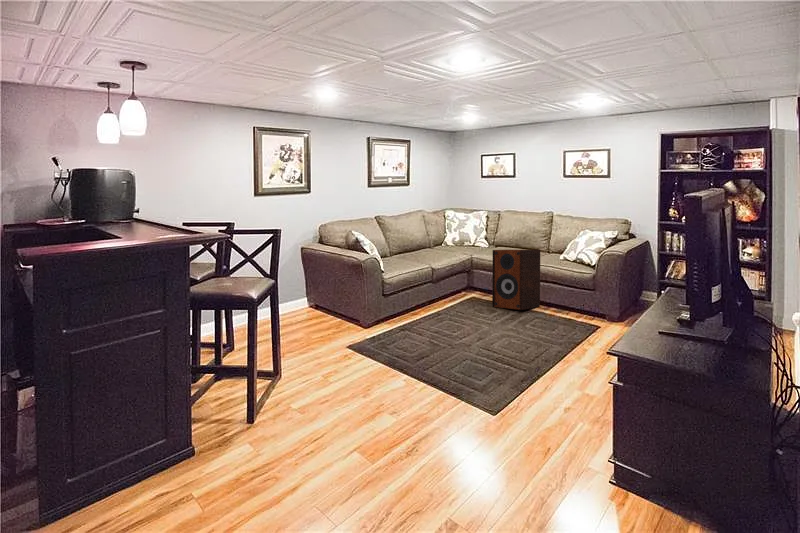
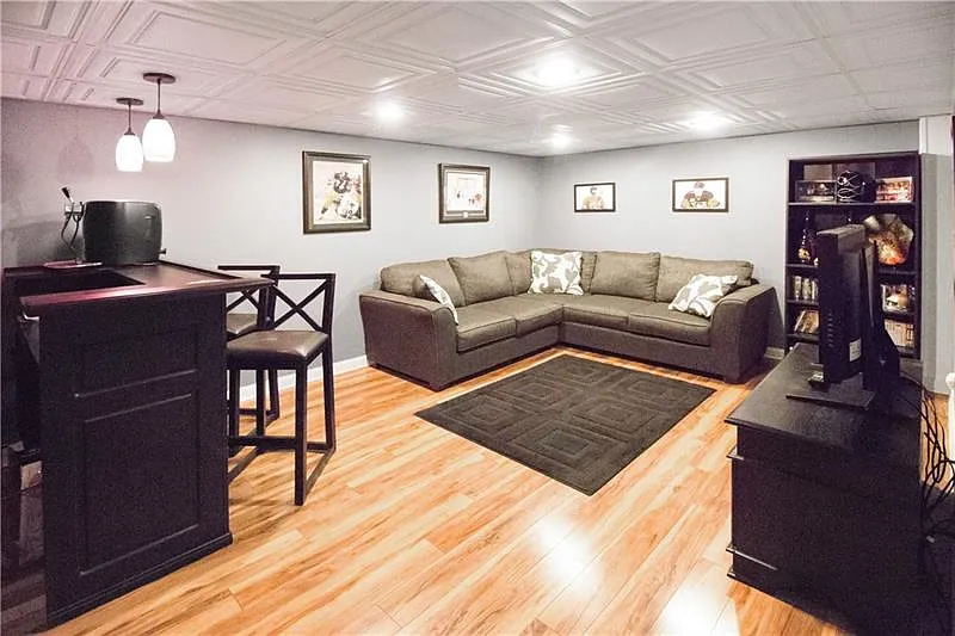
- speaker (515, 278)
